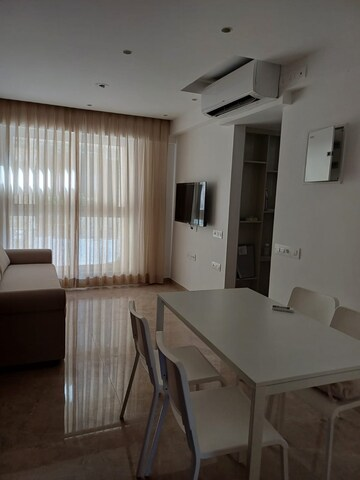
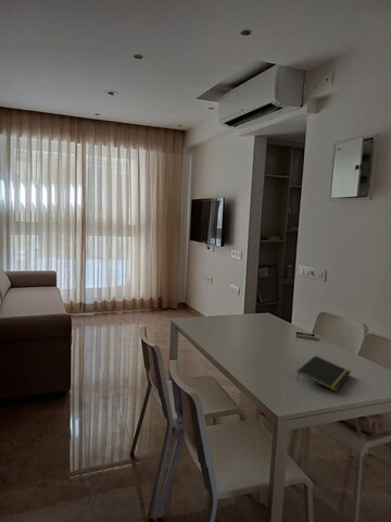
+ notepad (324, 372)
